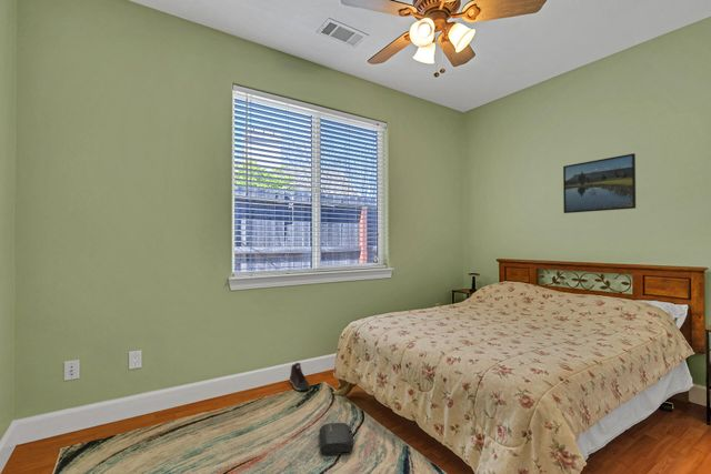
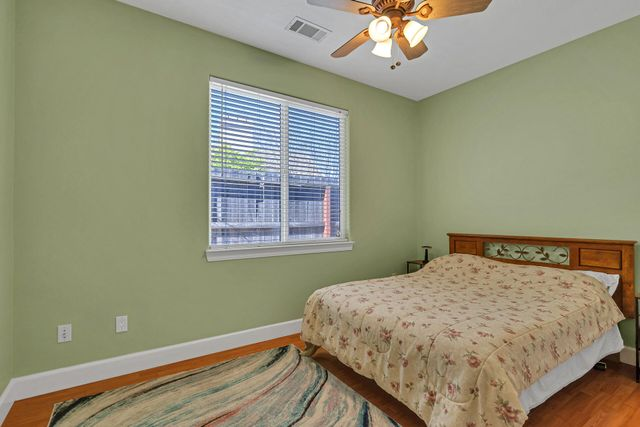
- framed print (597, 185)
- bag (336, 436)
- sneaker (298, 374)
